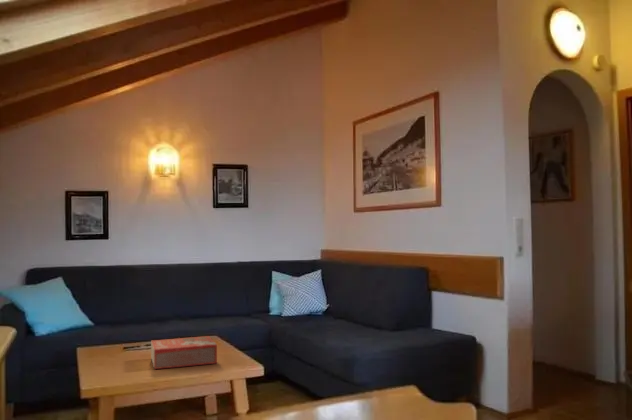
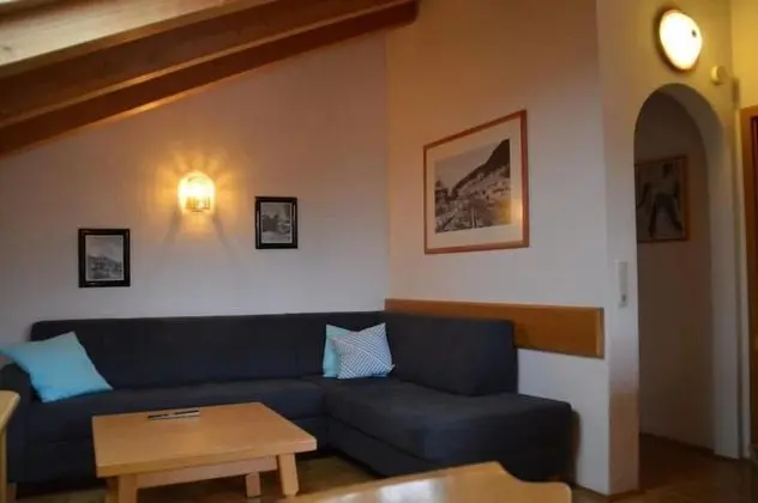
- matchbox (183, 351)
